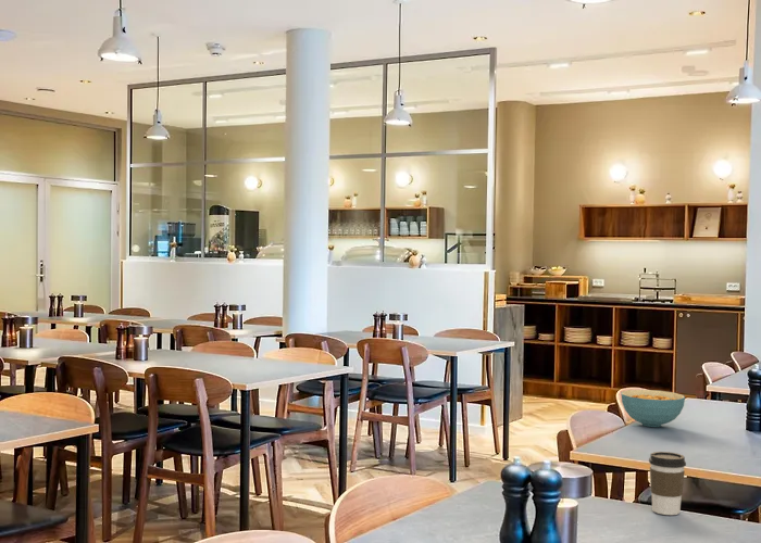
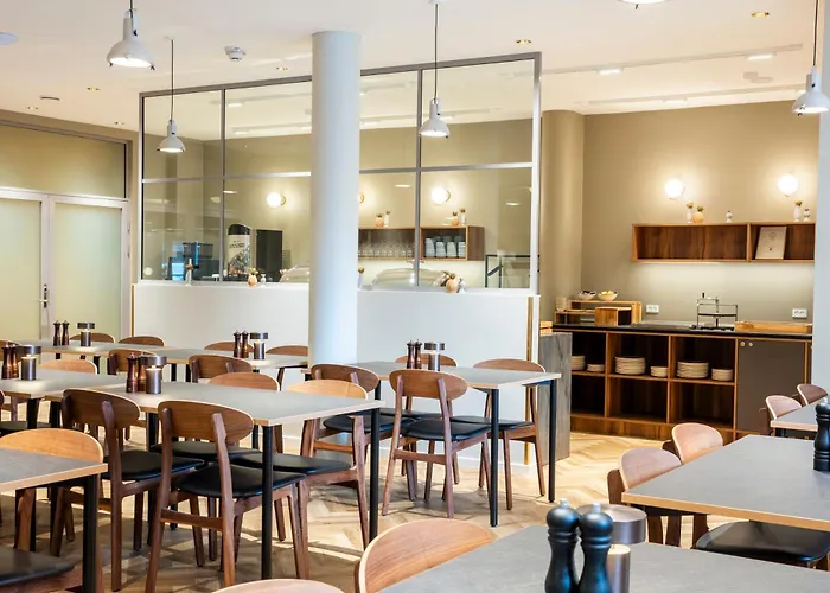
- coffee cup (666, 483)
- cereal bowl (651, 409)
